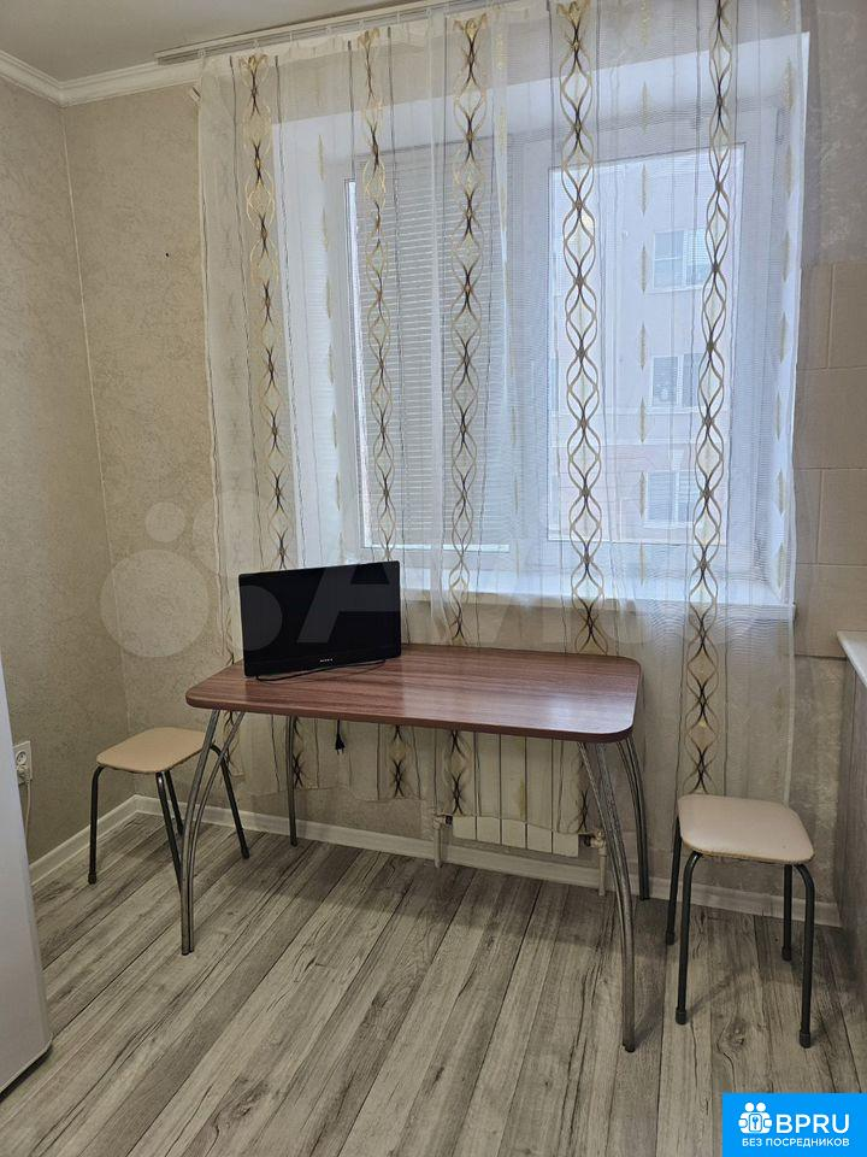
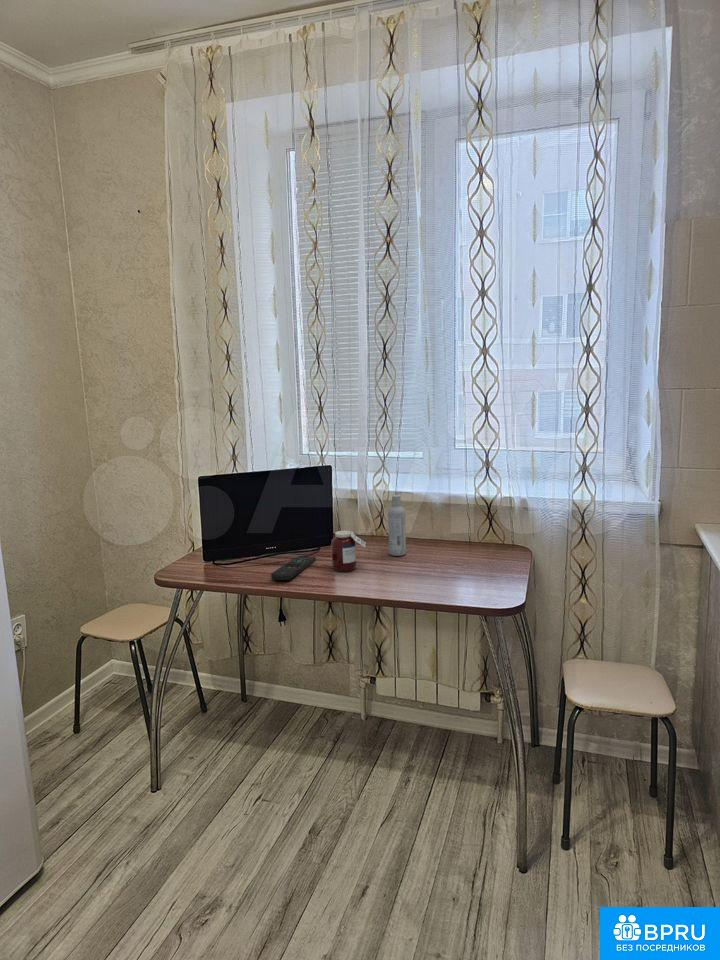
+ bottle (396, 524)
+ remote control (294, 566)
+ jar (348, 550)
